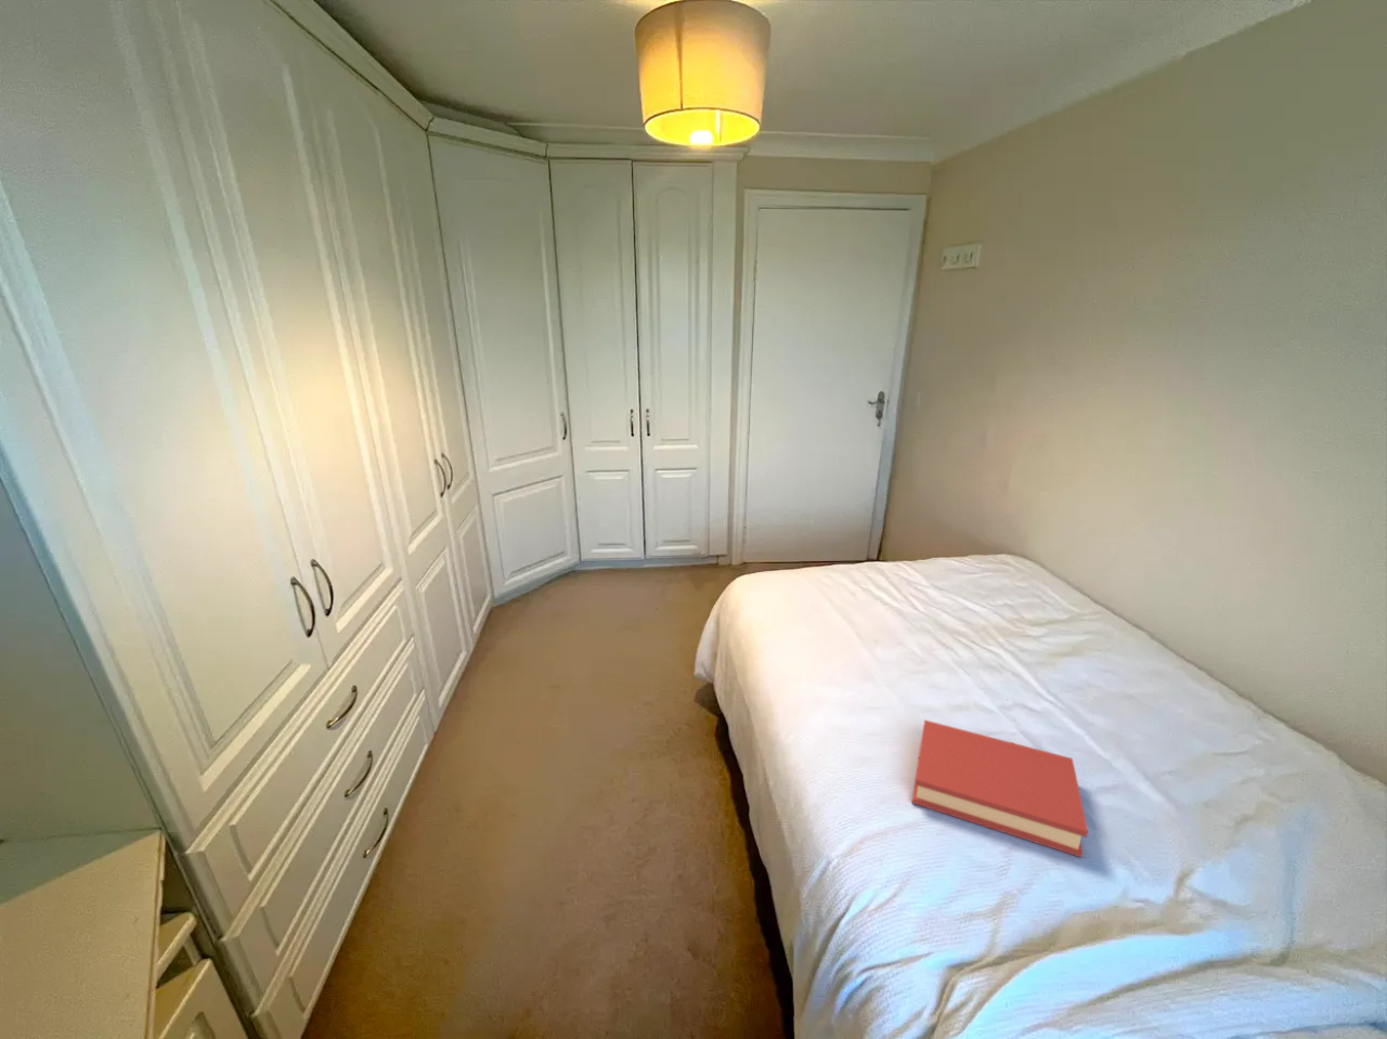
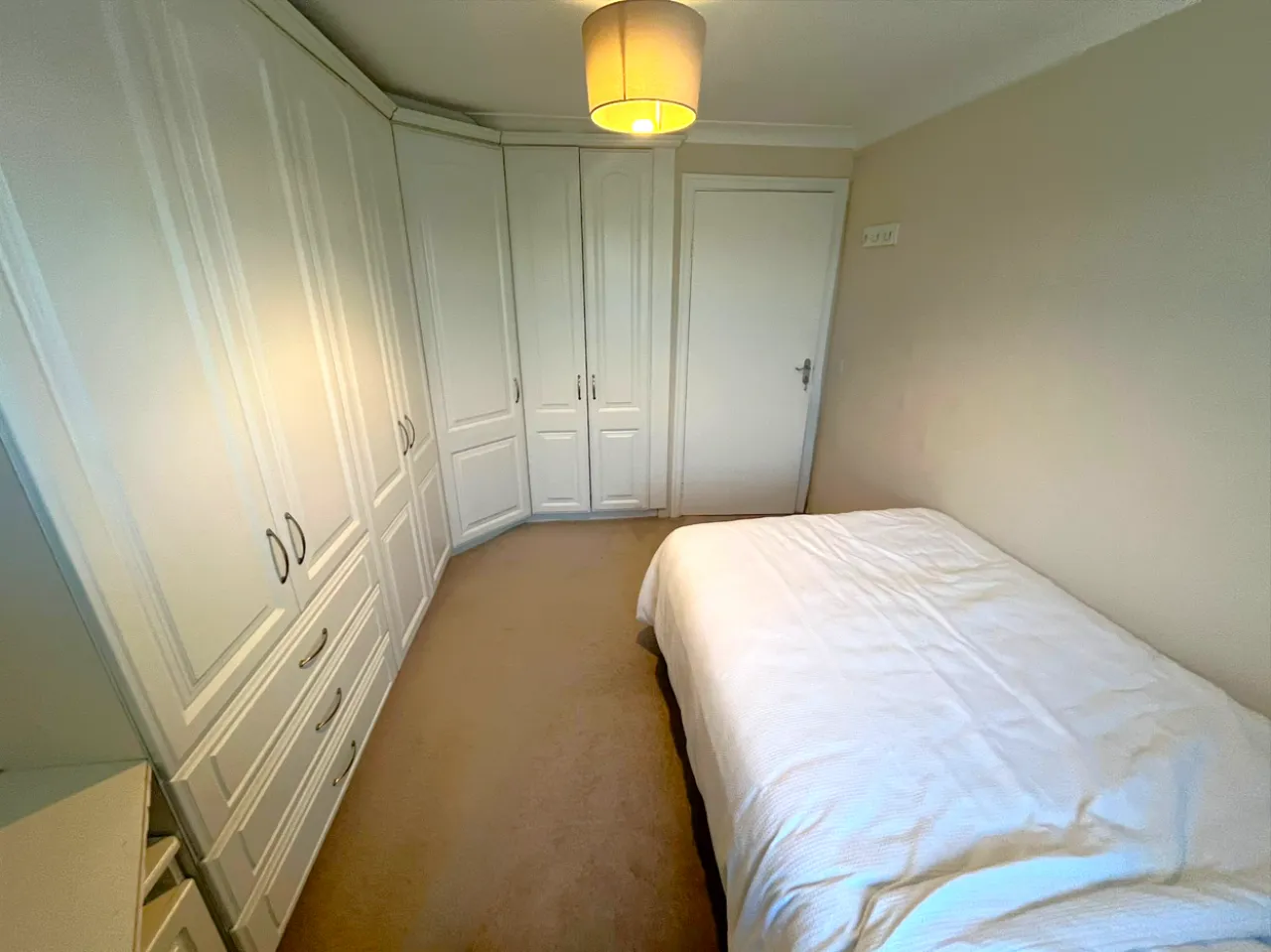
- hardback book (993, 779)
